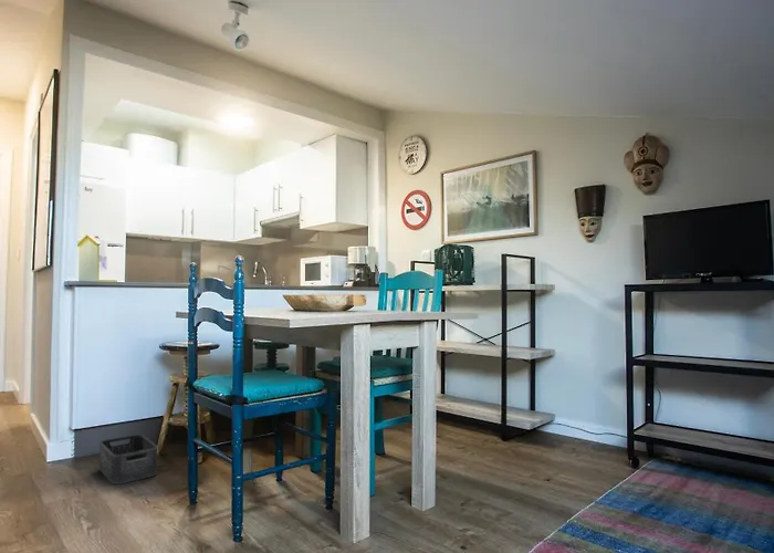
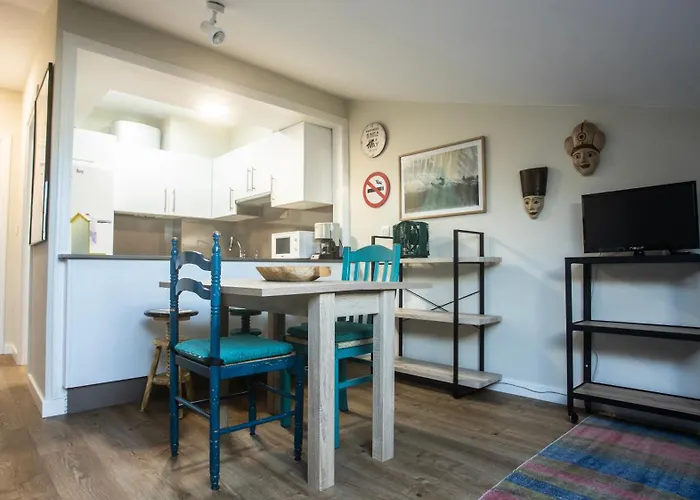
- storage bin (127, 458)
